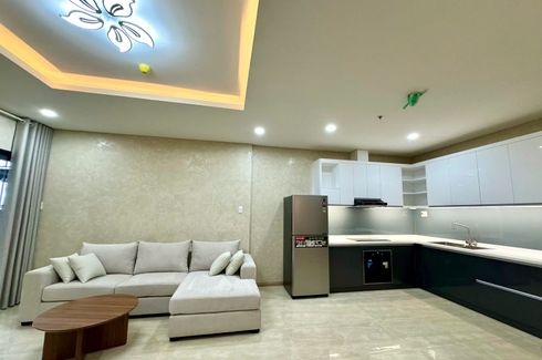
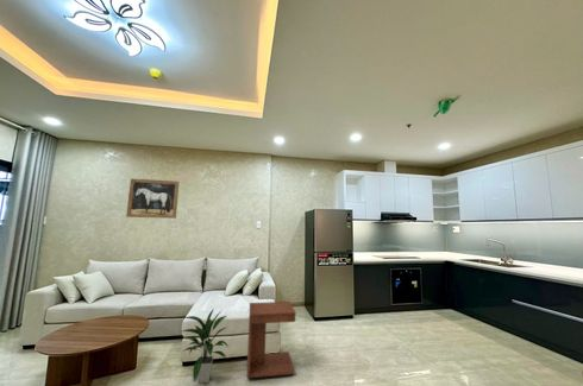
+ indoor plant (203, 343)
+ wall art (153, 198)
+ side table (264, 337)
